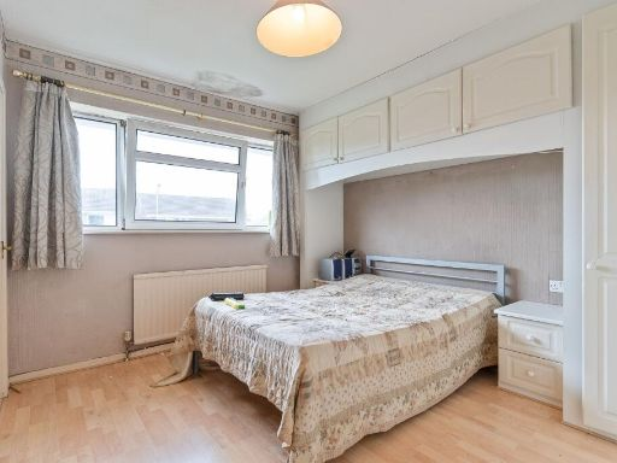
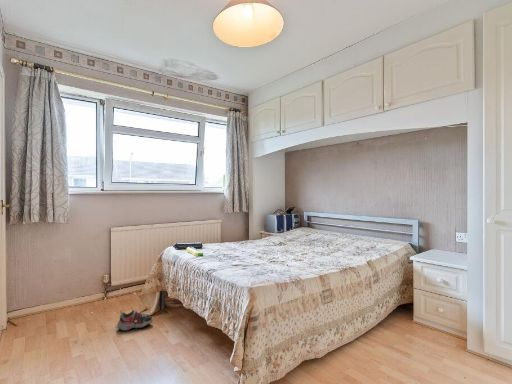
+ shoe (135, 317)
